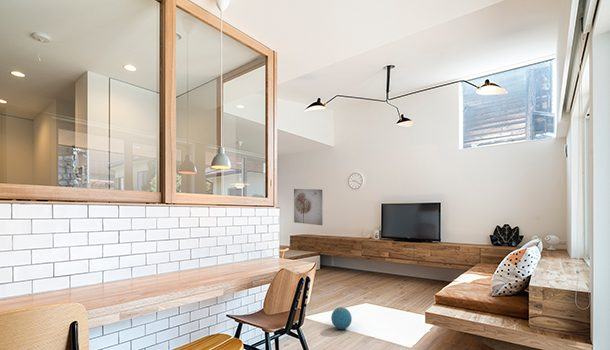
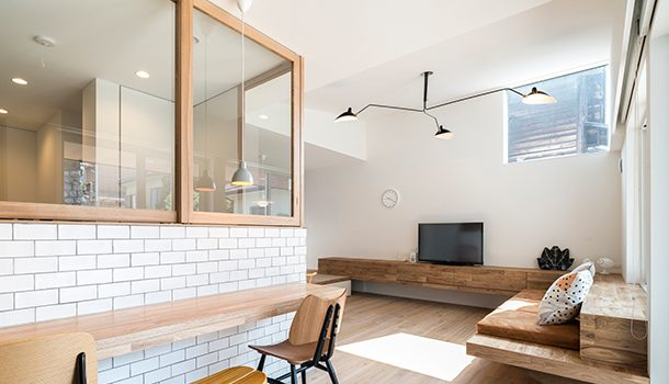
- wall art (307, 206)
- ball (341, 318)
